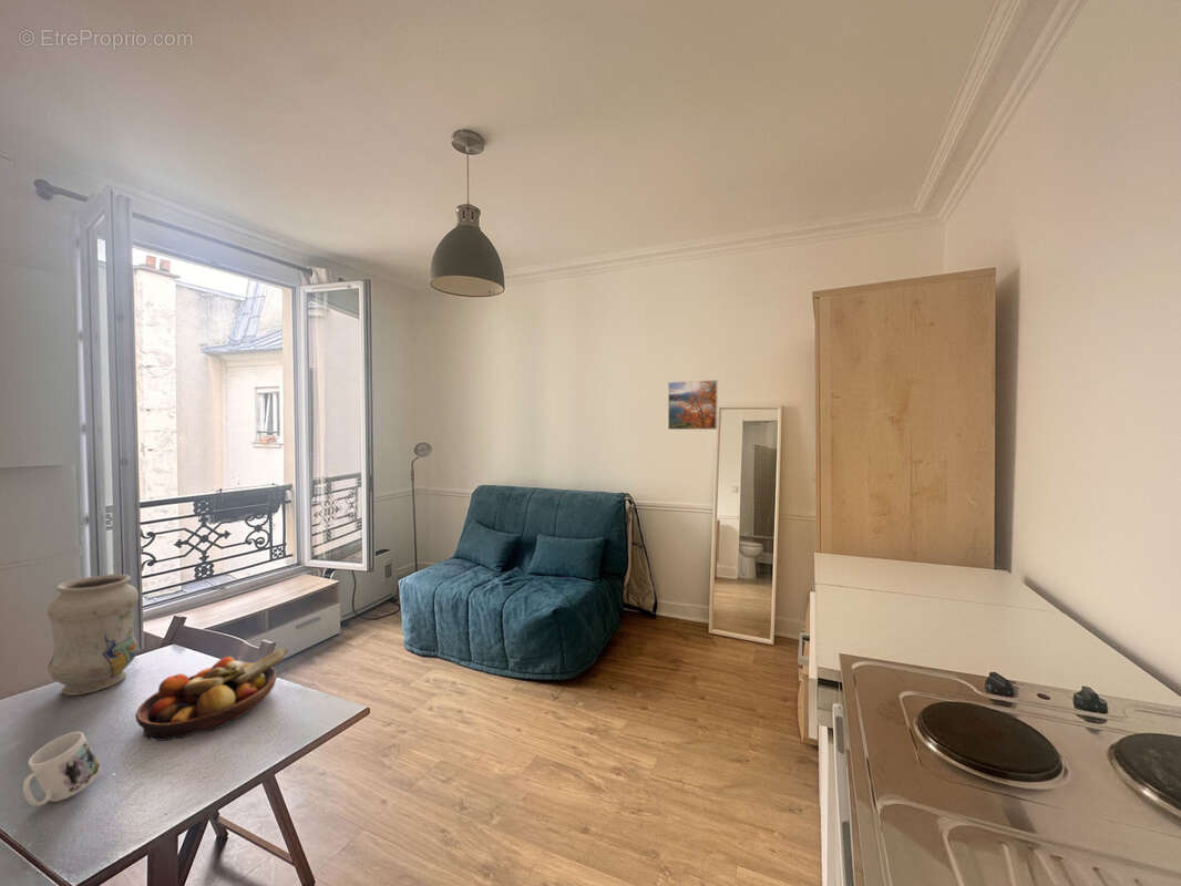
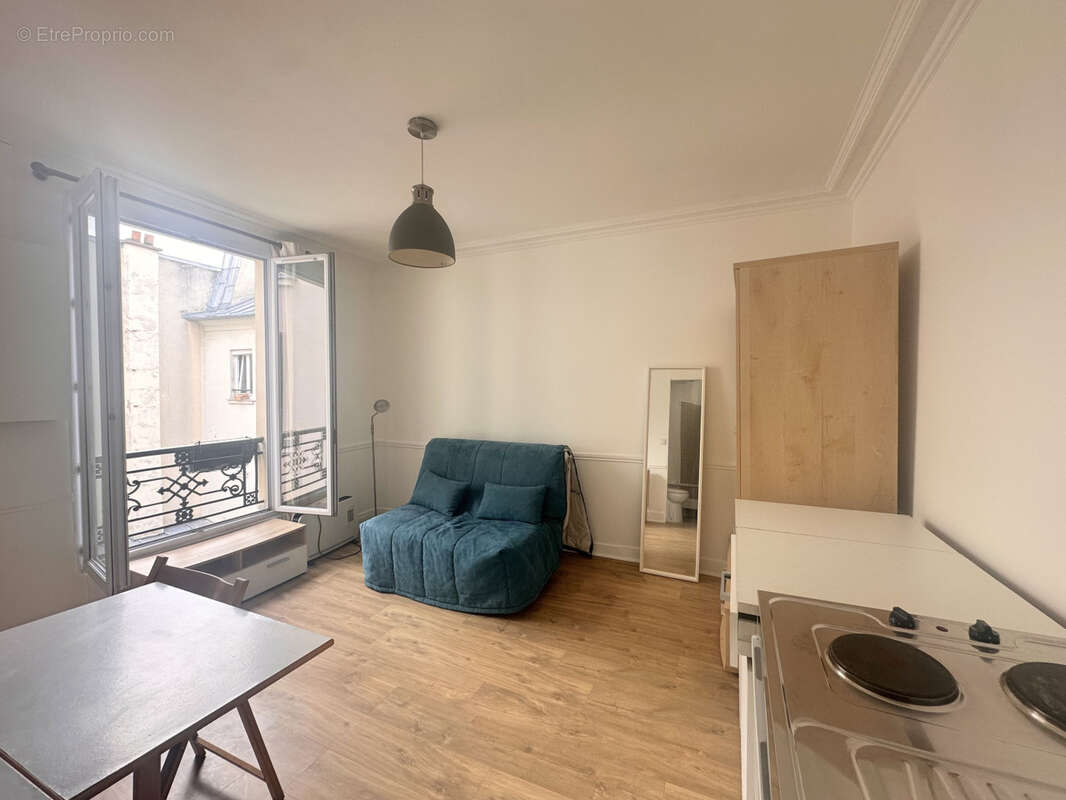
- vase (95, 631)
- fruit bowl (213, 684)
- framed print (691, 405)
- mug (62, 769)
